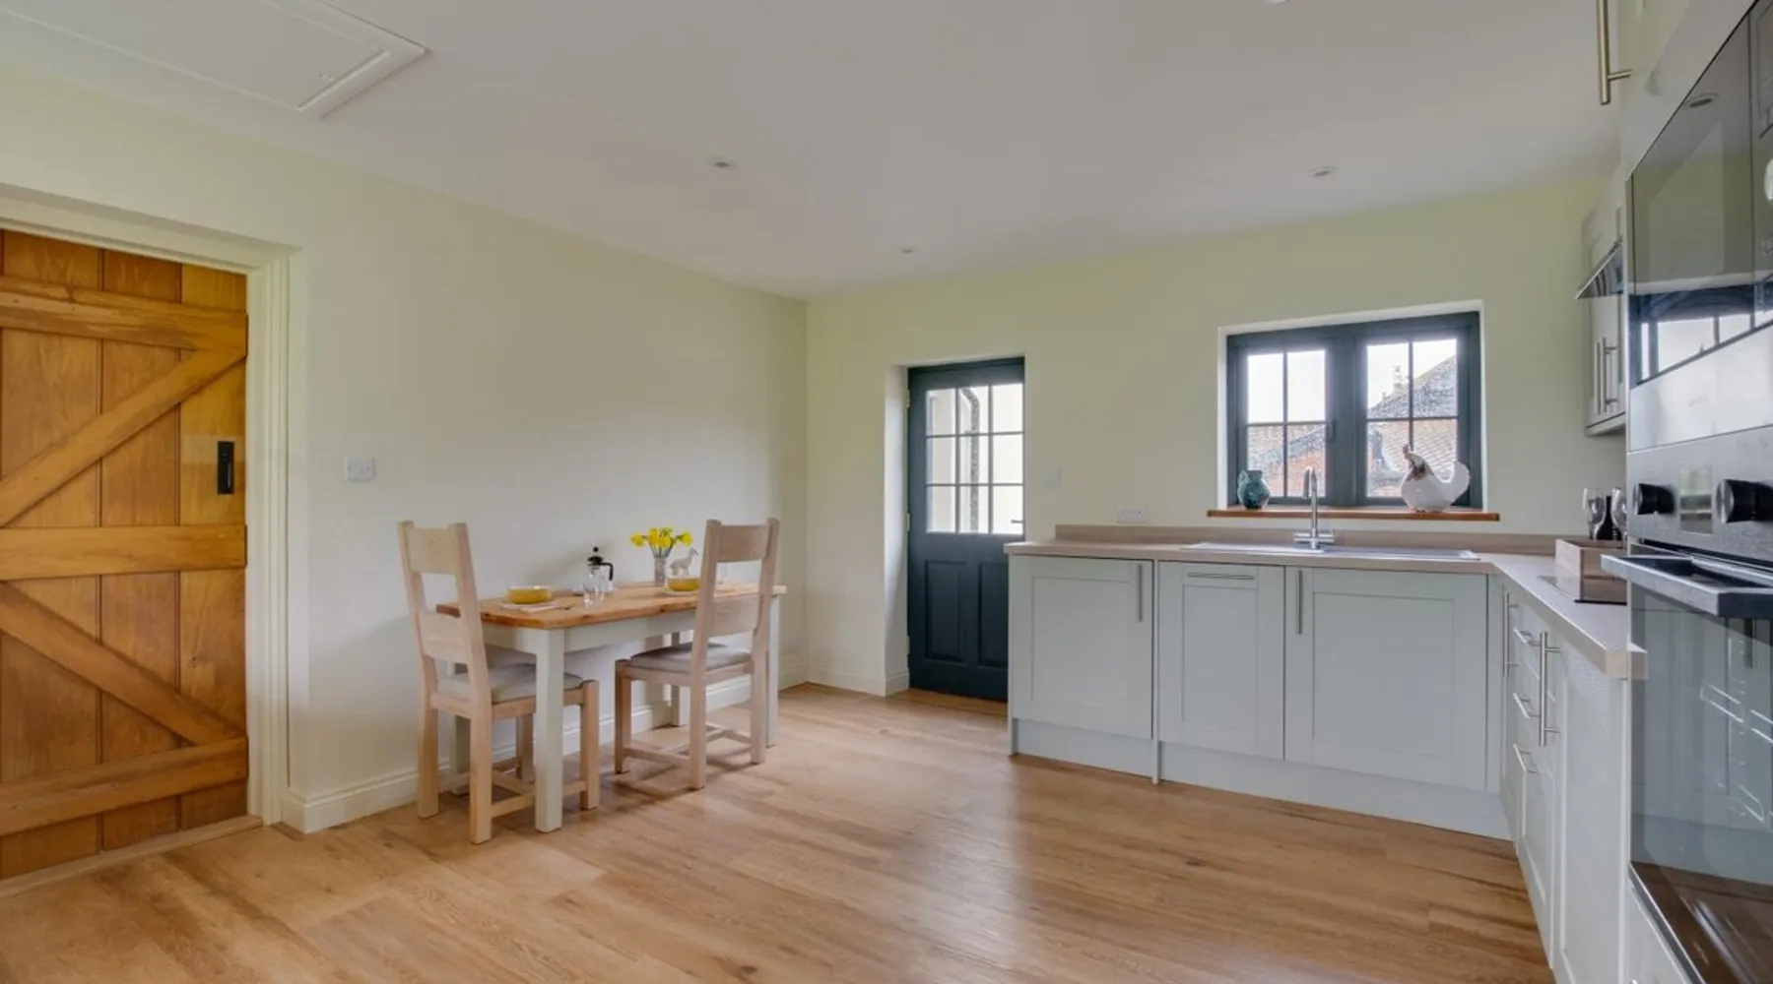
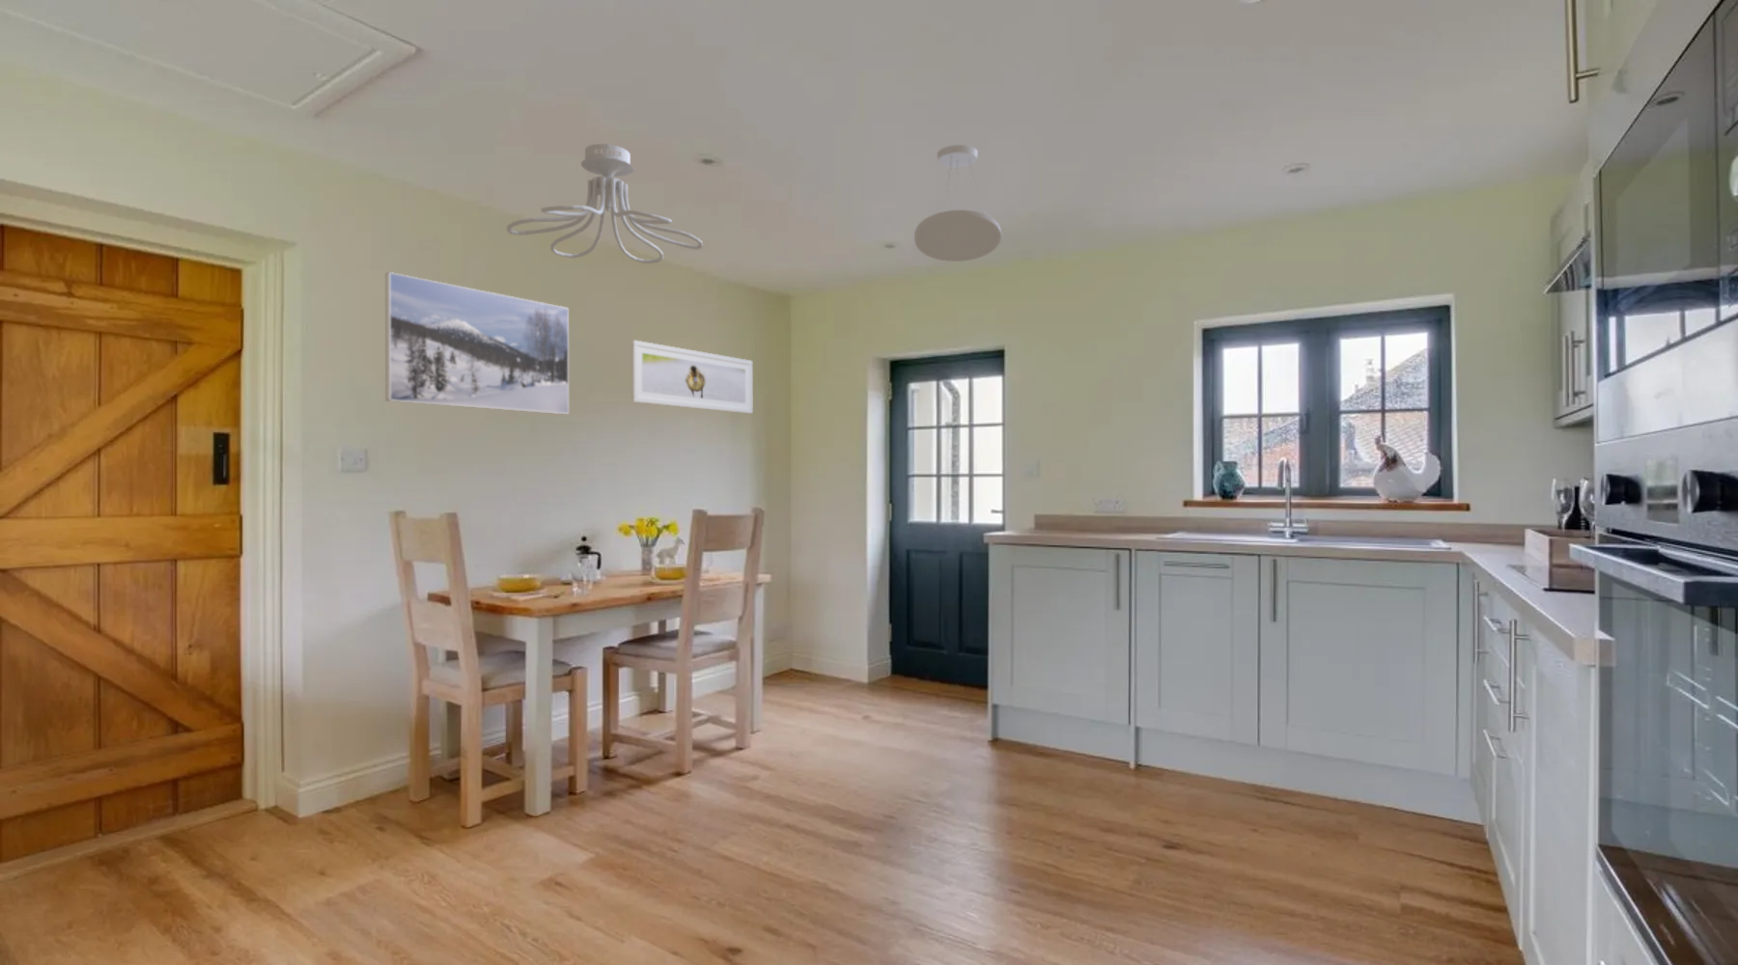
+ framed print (697, 379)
+ ceiling light fixture (607, 196)
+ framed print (485, 349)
+ pendant light (957, 197)
